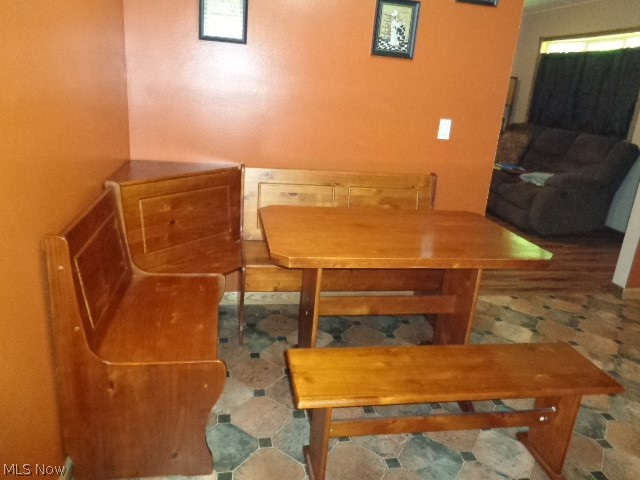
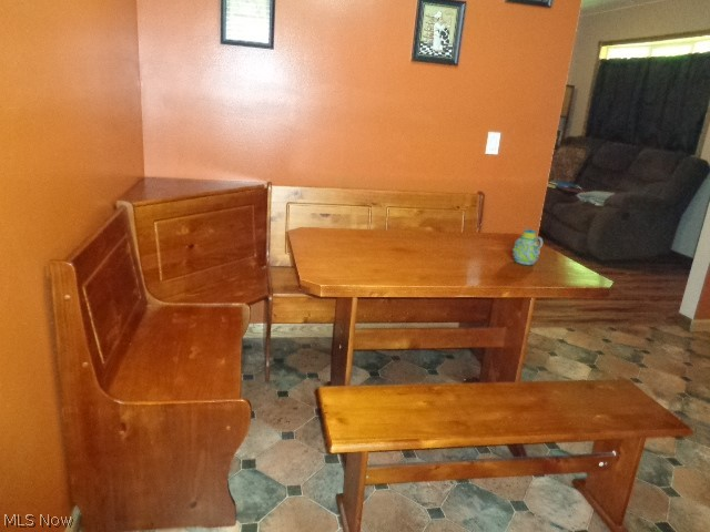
+ mug (529, 247)
